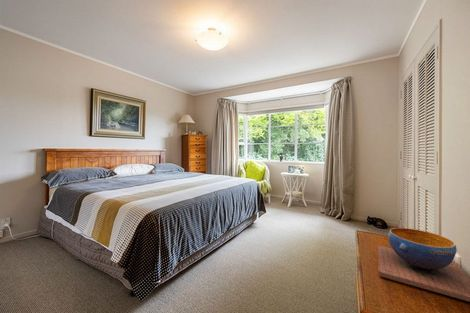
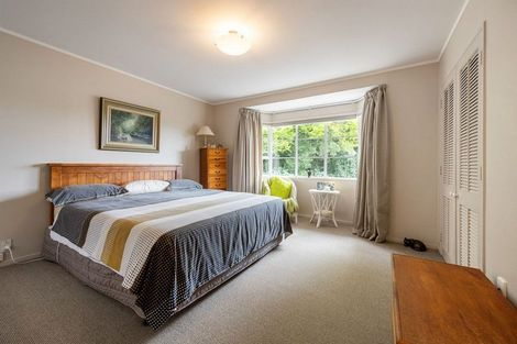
- decorative bowl (419, 253)
